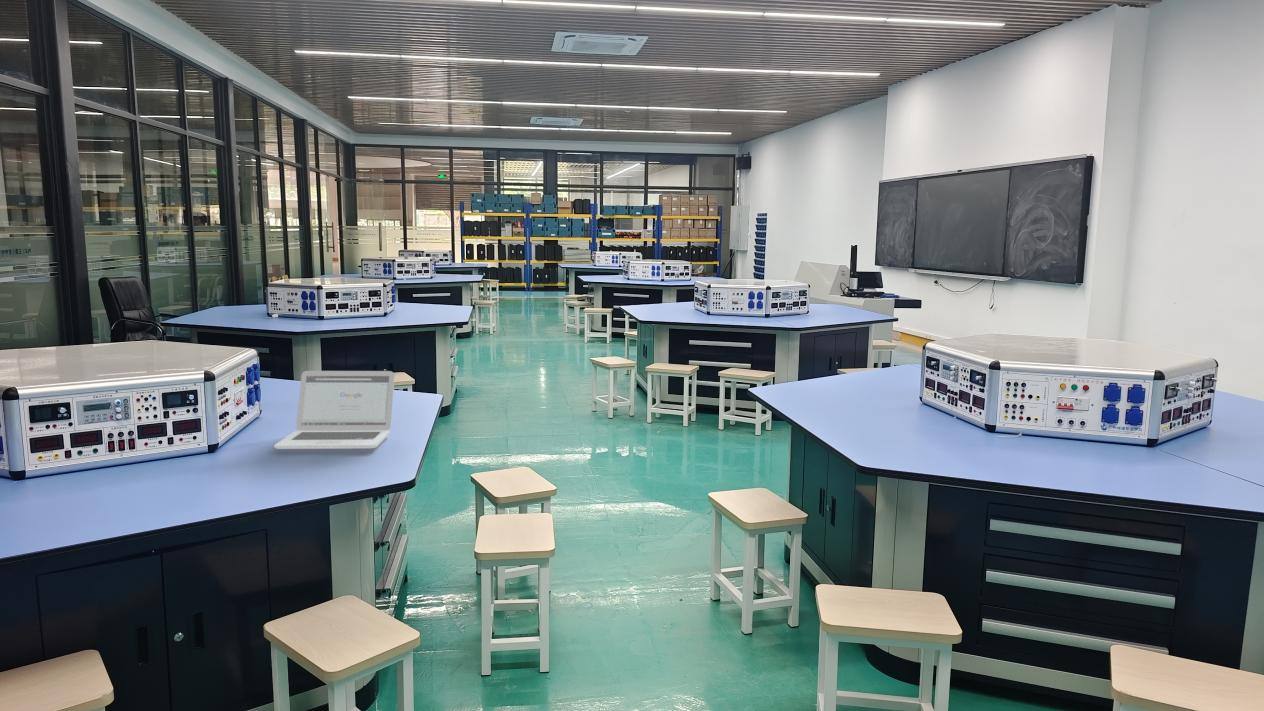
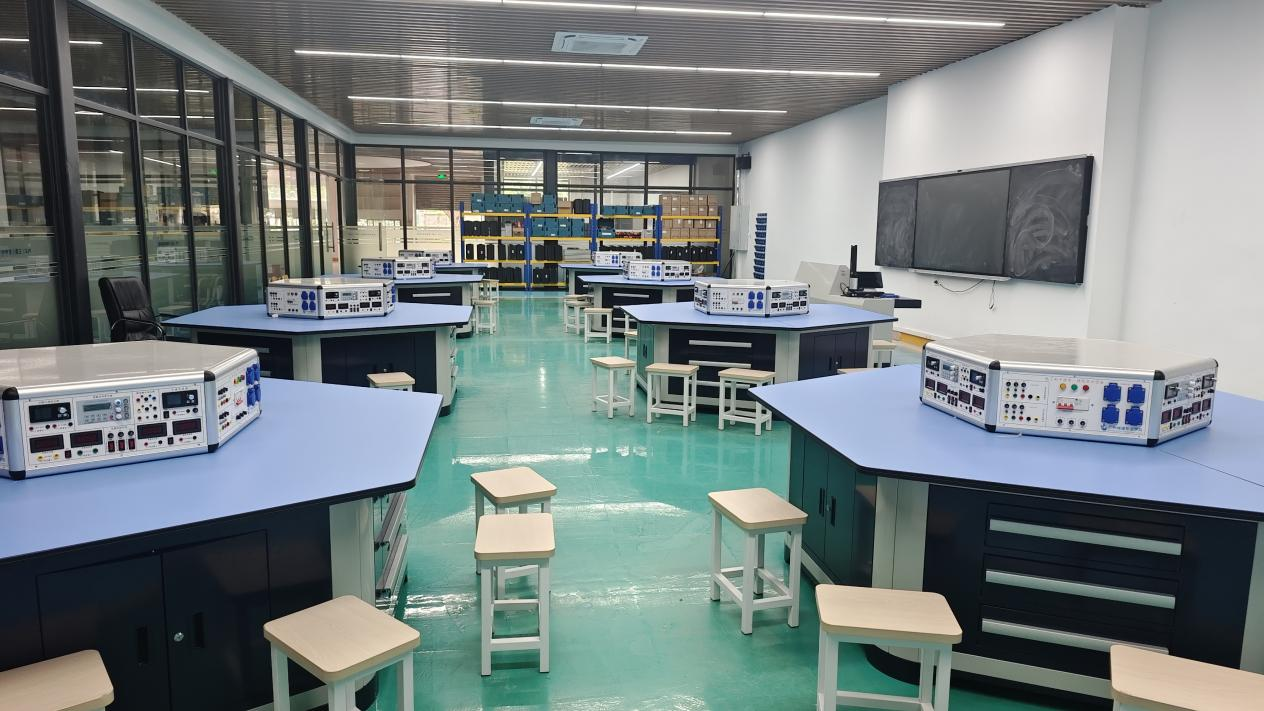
- laptop (337, 408)
